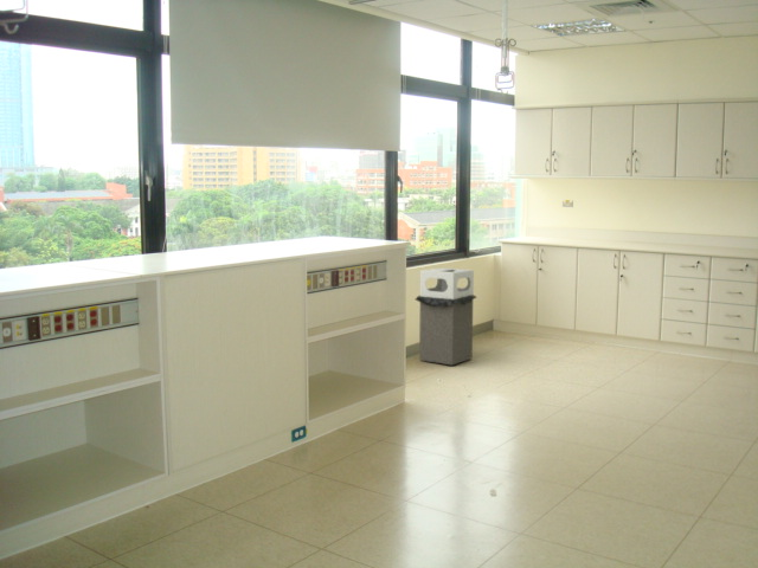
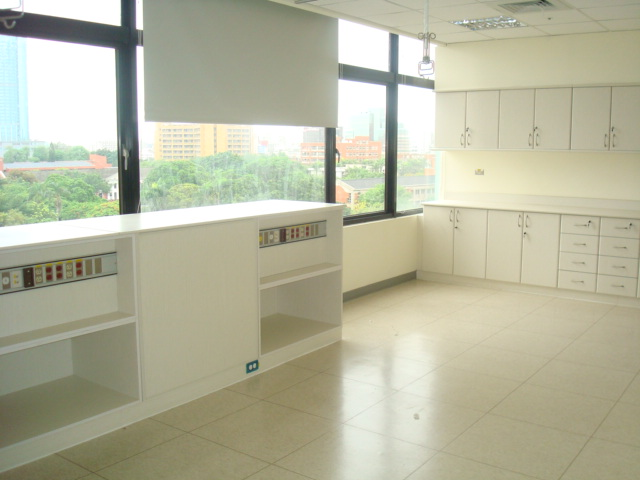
- trash bin (447, 315)
